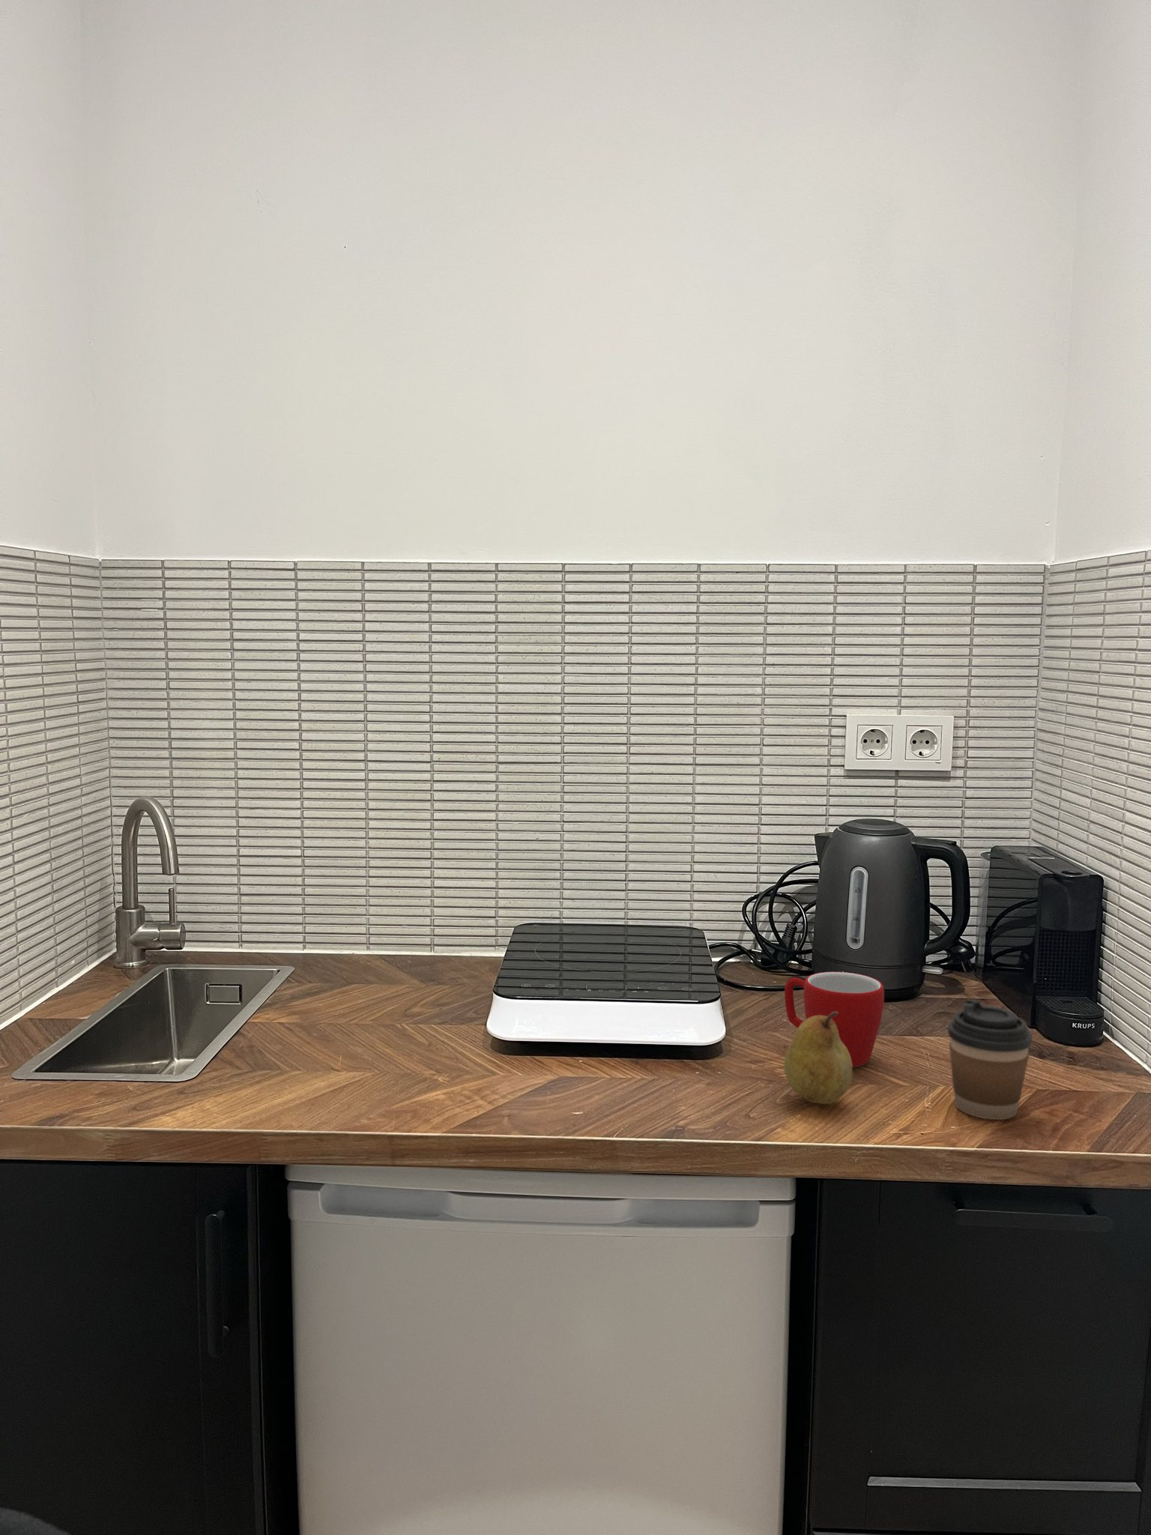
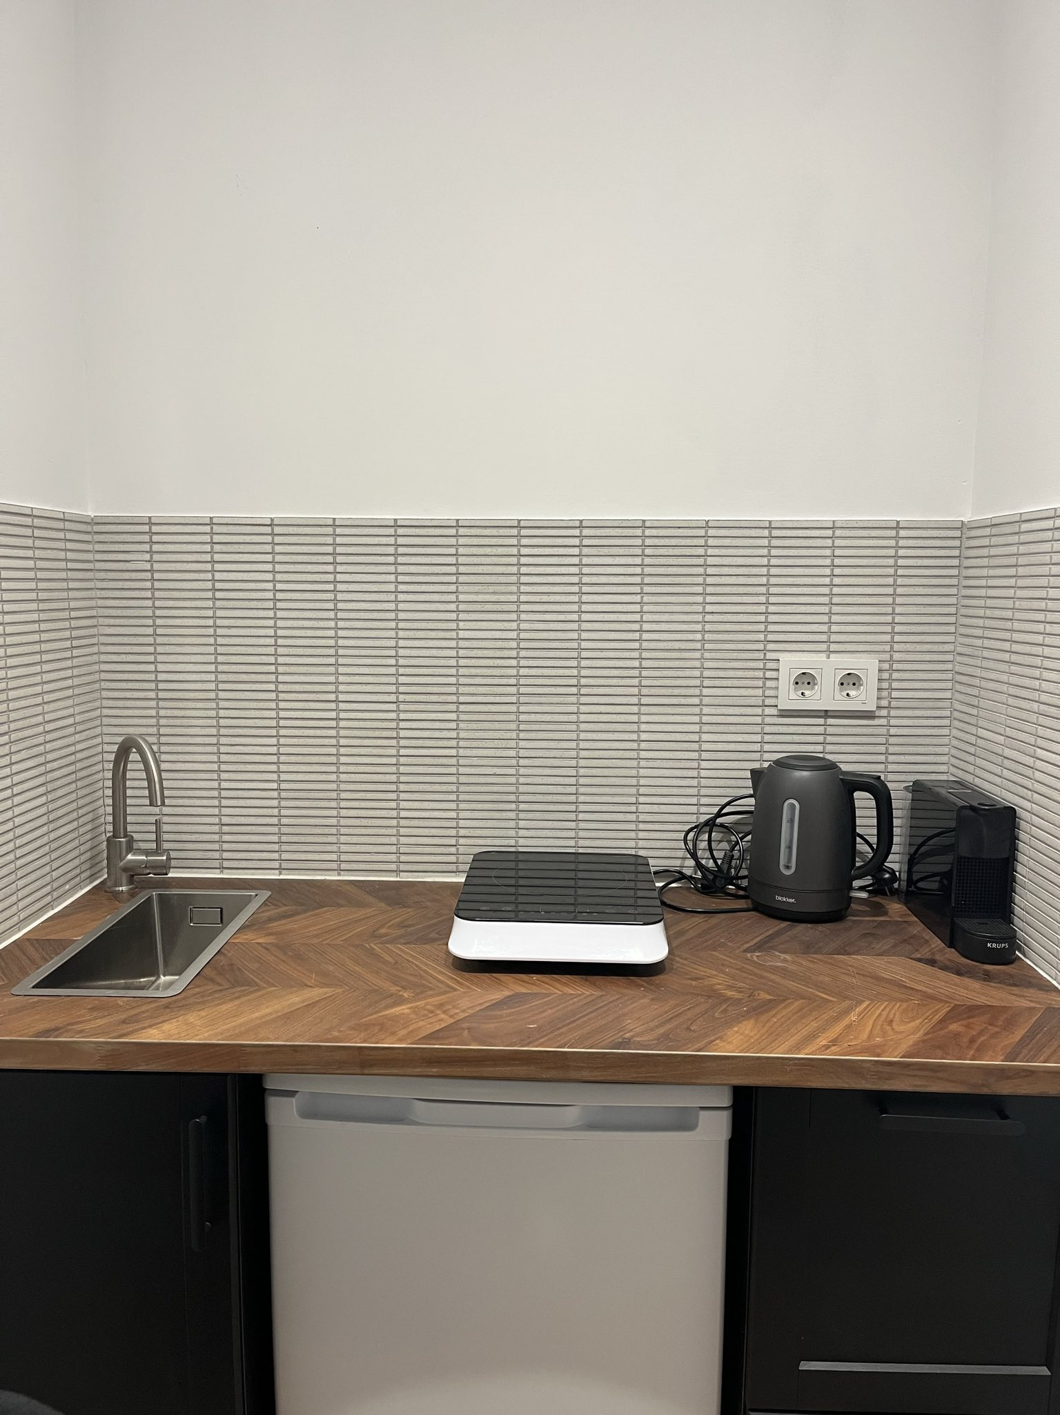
- mug (831, 1018)
- coffee cup (988, 1056)
- fruit (817, 1053)
